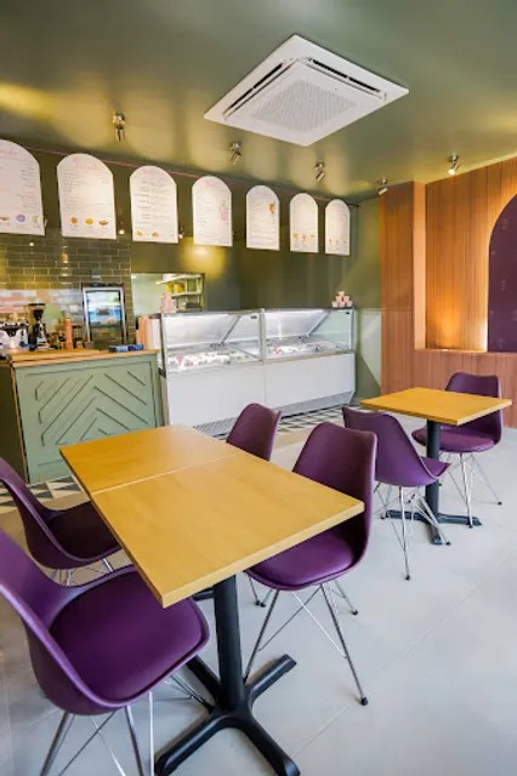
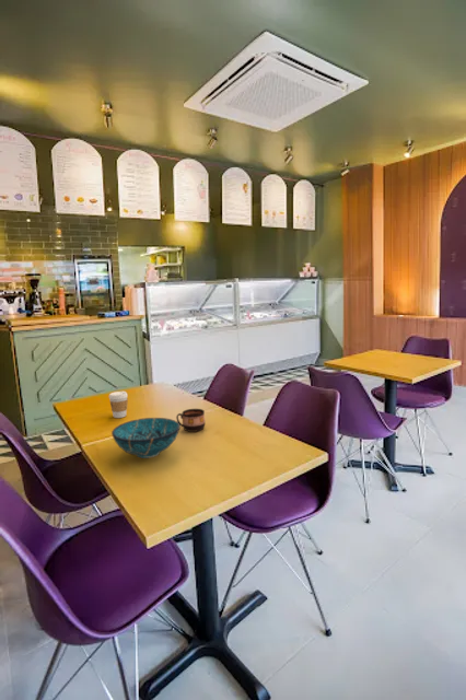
+ coffee cup (118, 404)
+ cup (193, 420)
+ decorative bowl (147, 440)
